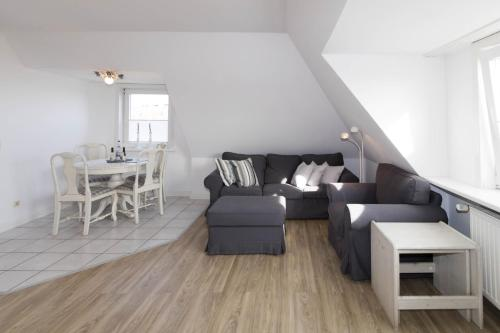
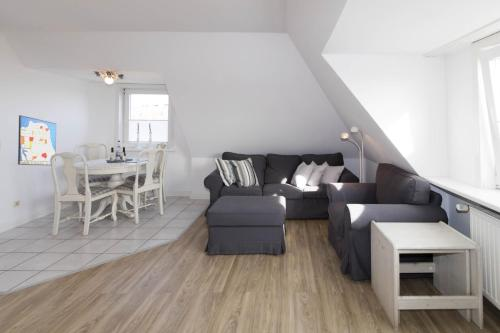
+ wall art (38, 142)
